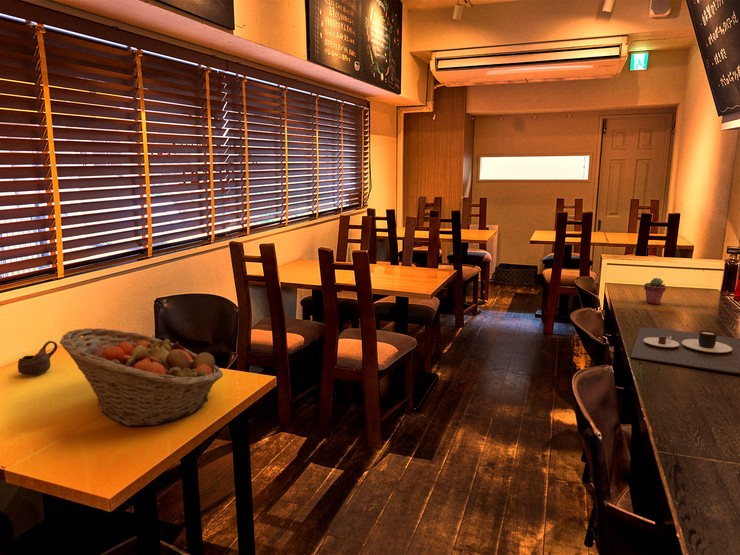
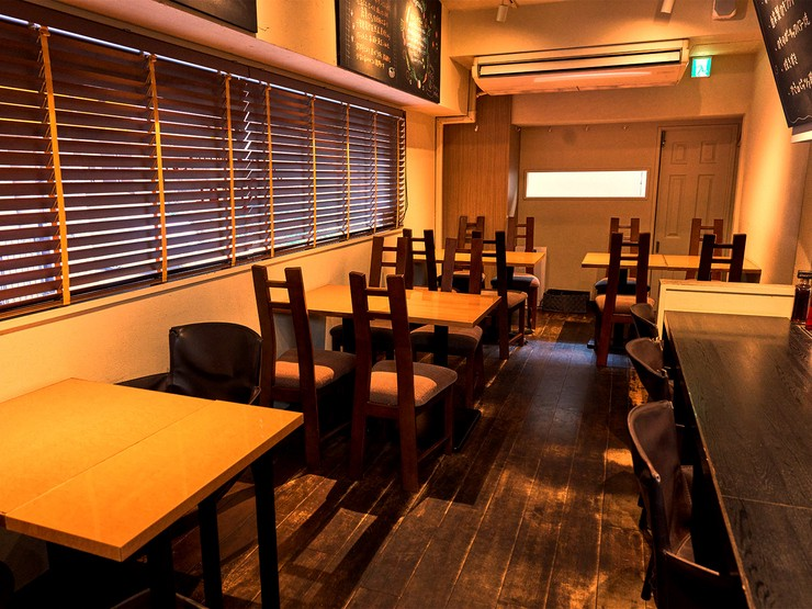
- potted succulent (654, 290)
- fruit basket (144, 367)
- place mat (692, 340)
- cup (38, 358)
